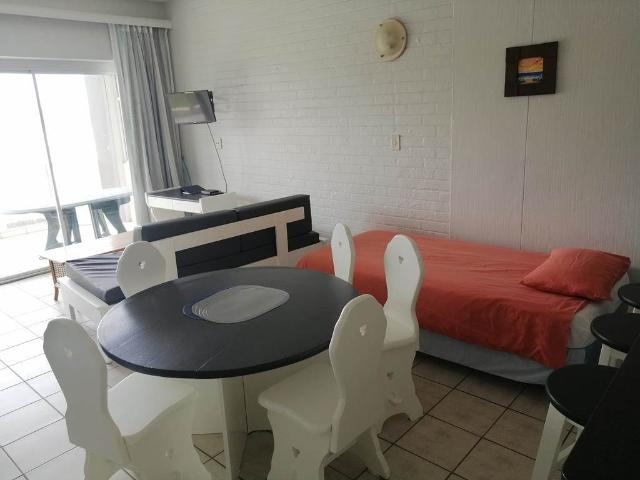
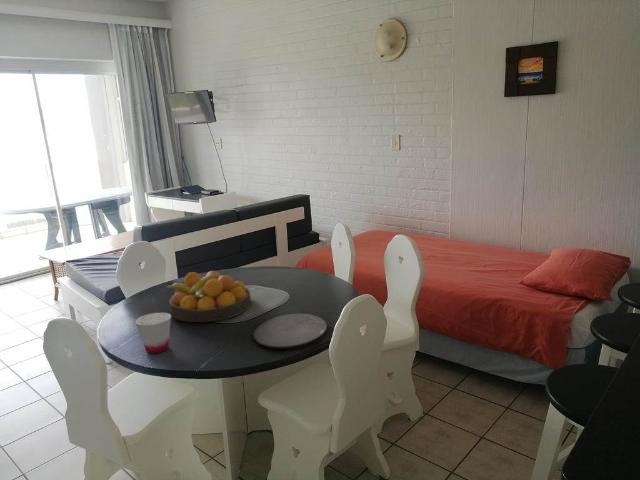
+ plate (290, 329)
+ cup (155, 333)
+ fruit bowl (209, 290)
